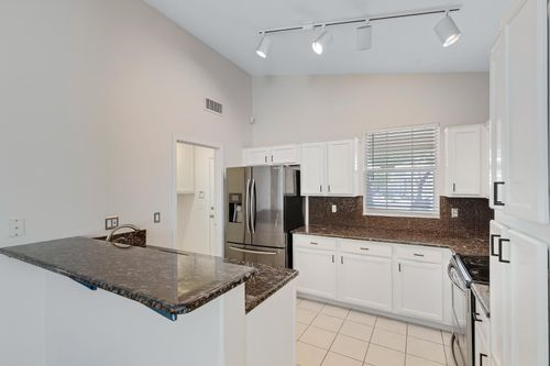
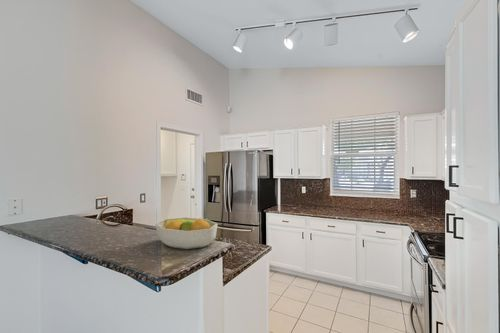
+ fruit bowl (186, 228)
